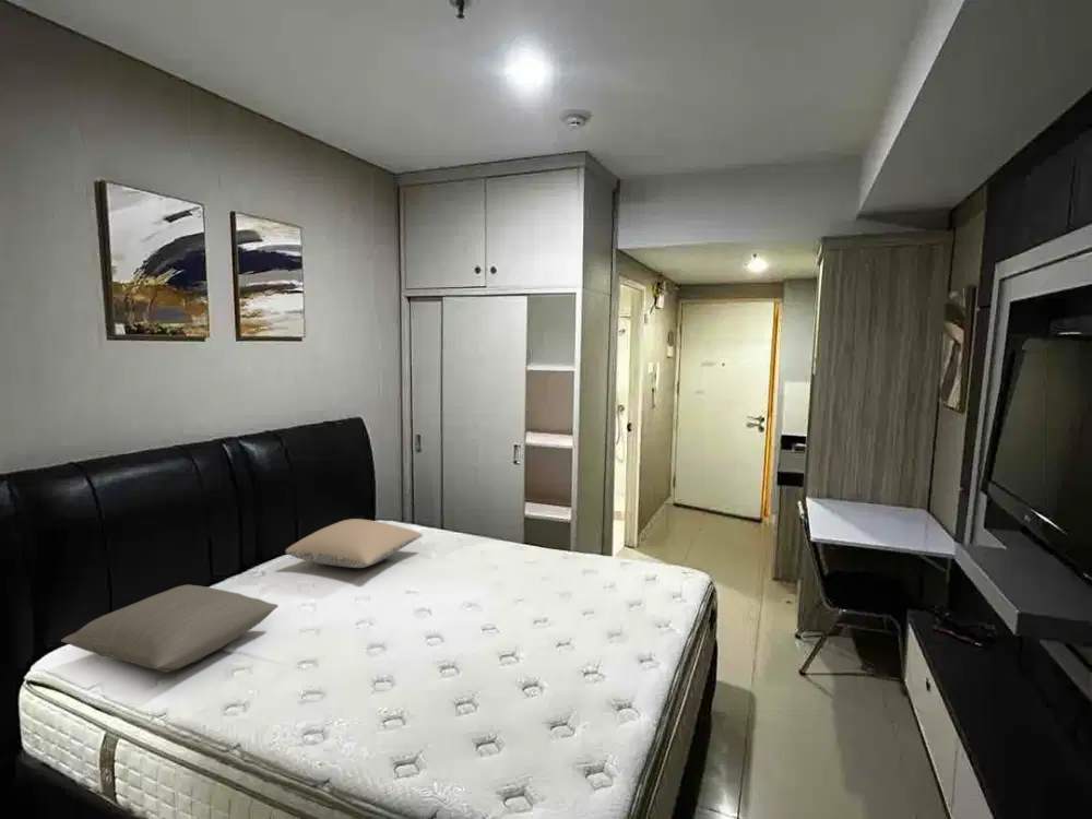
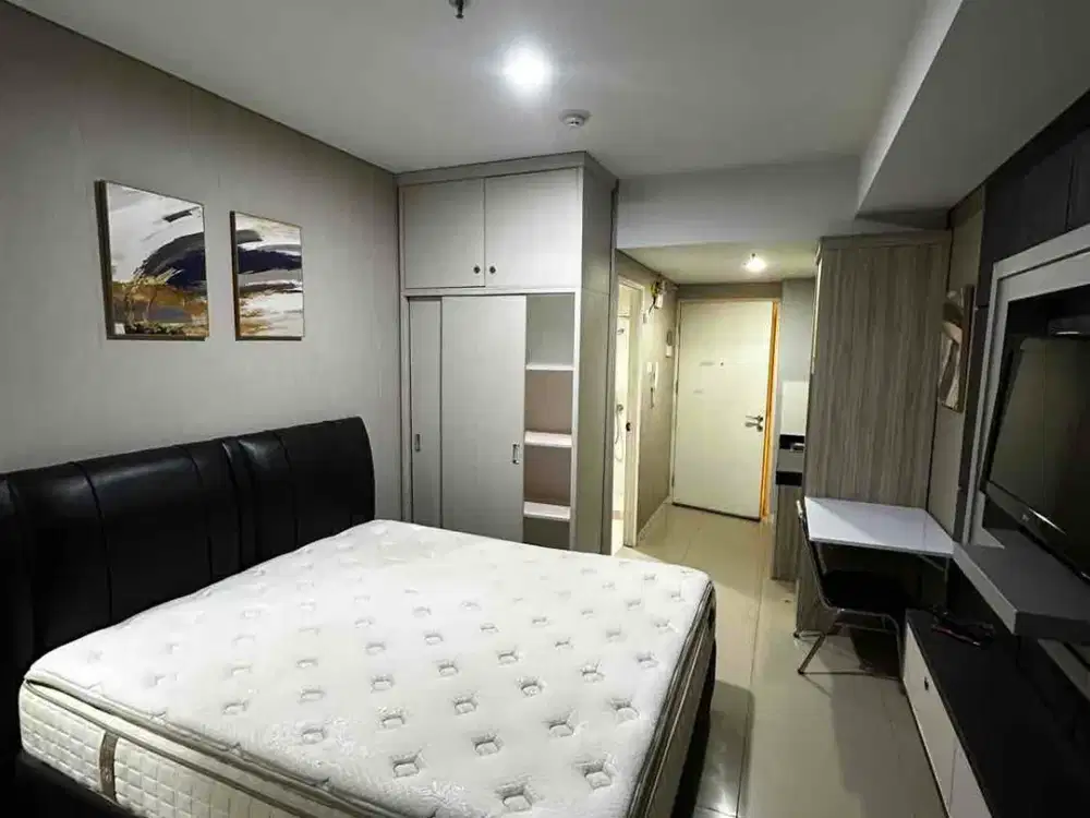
- pillow (357, 543)
- pillow (176, 624)
